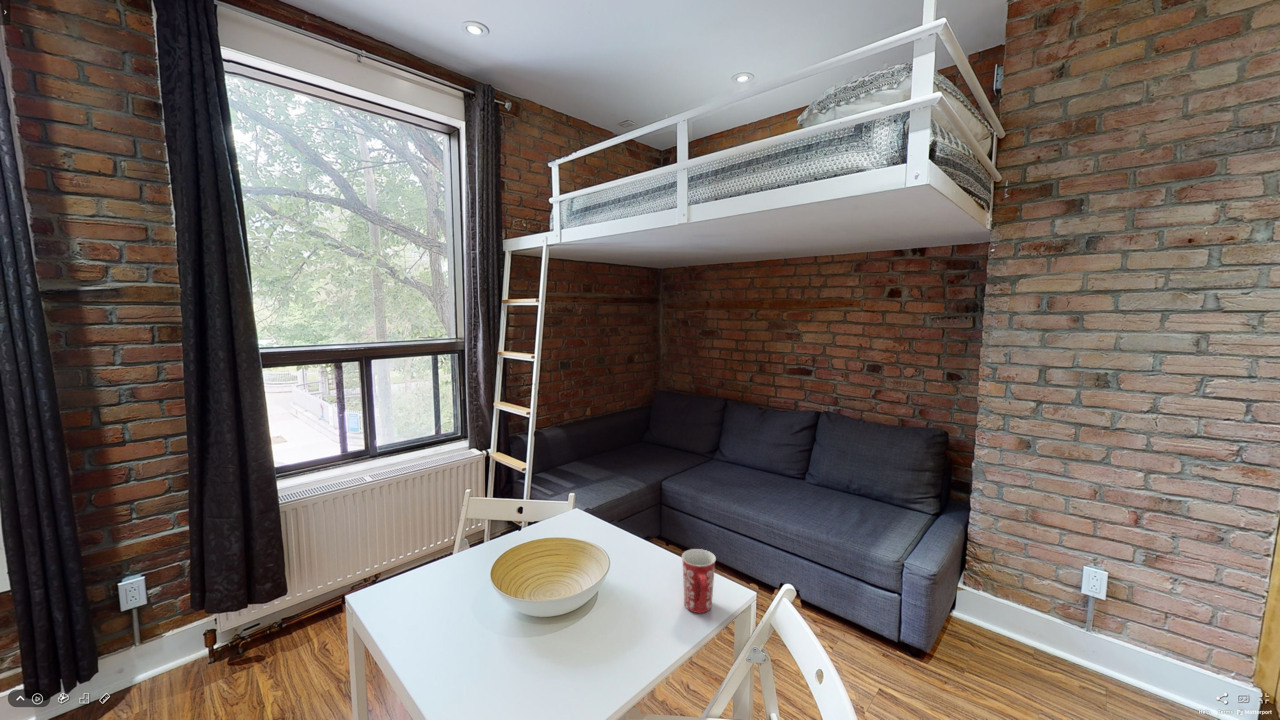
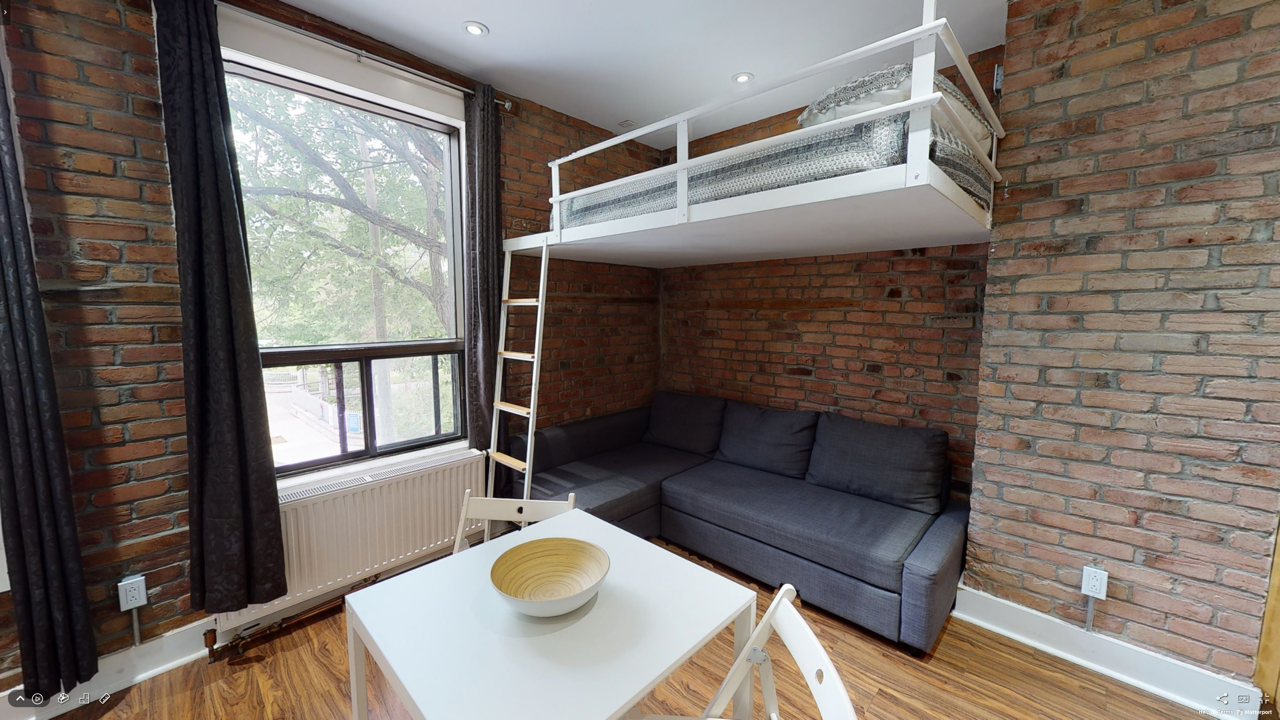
- mug (699, 584)
